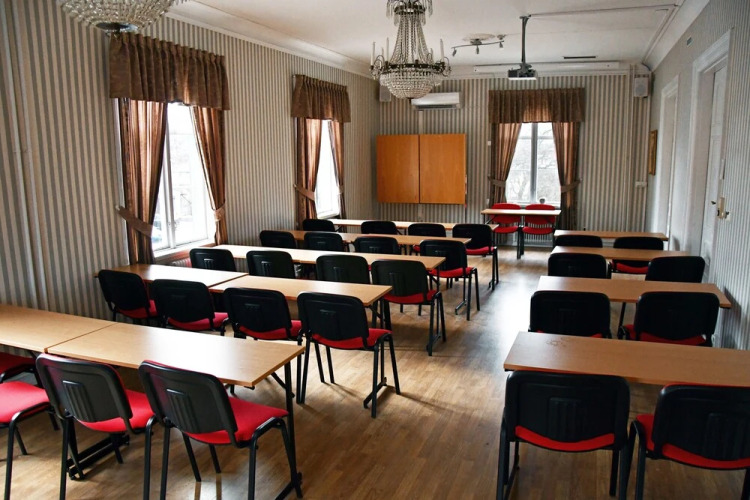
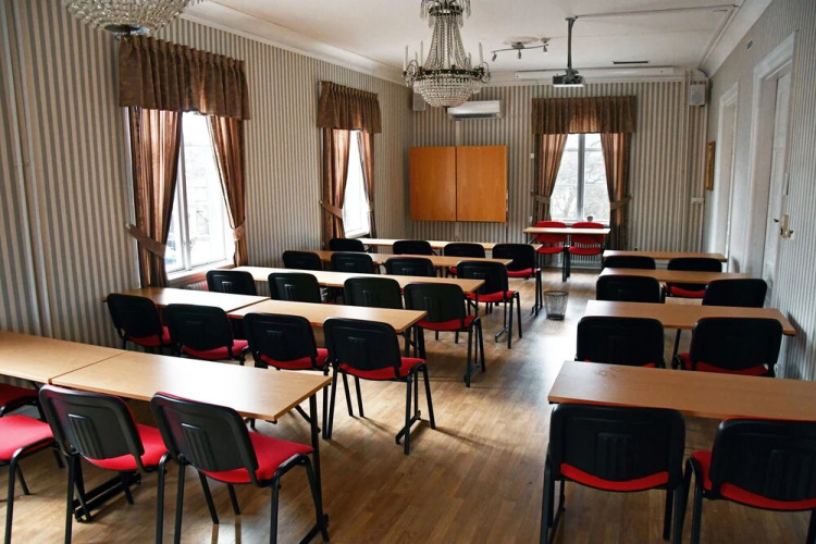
+ wastebasket (556, 305)
